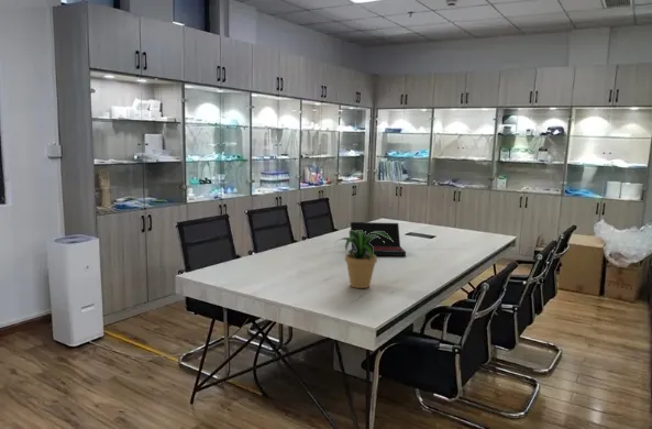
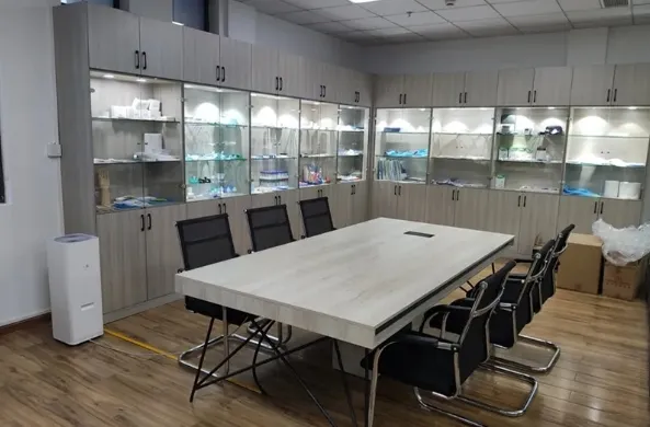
- laptop (377, 238)
- potted plant (361, 257)
